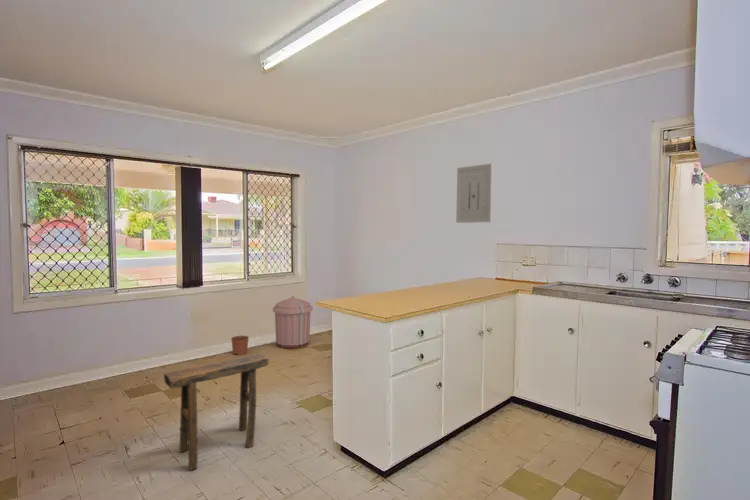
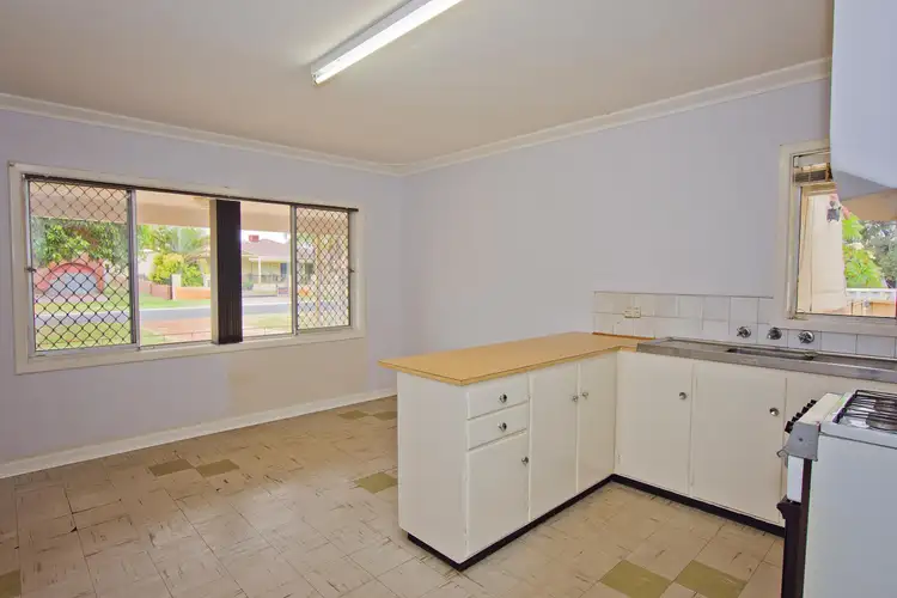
- stool (240, 405)
- plant pot (240, 341)
- wall art (473, 194)
- trash can (292, 320)
